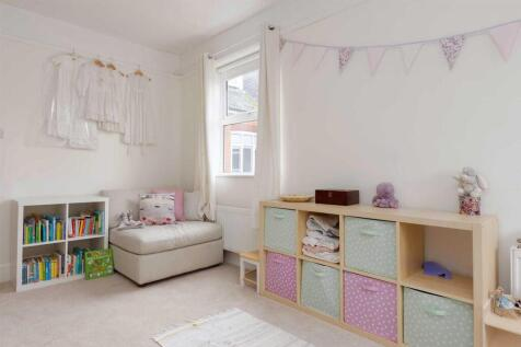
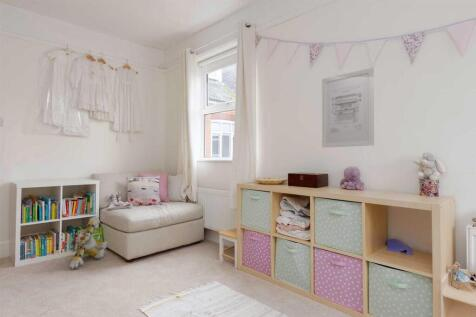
+ plush toy (88, 239)
+ wall art (346, 110)
